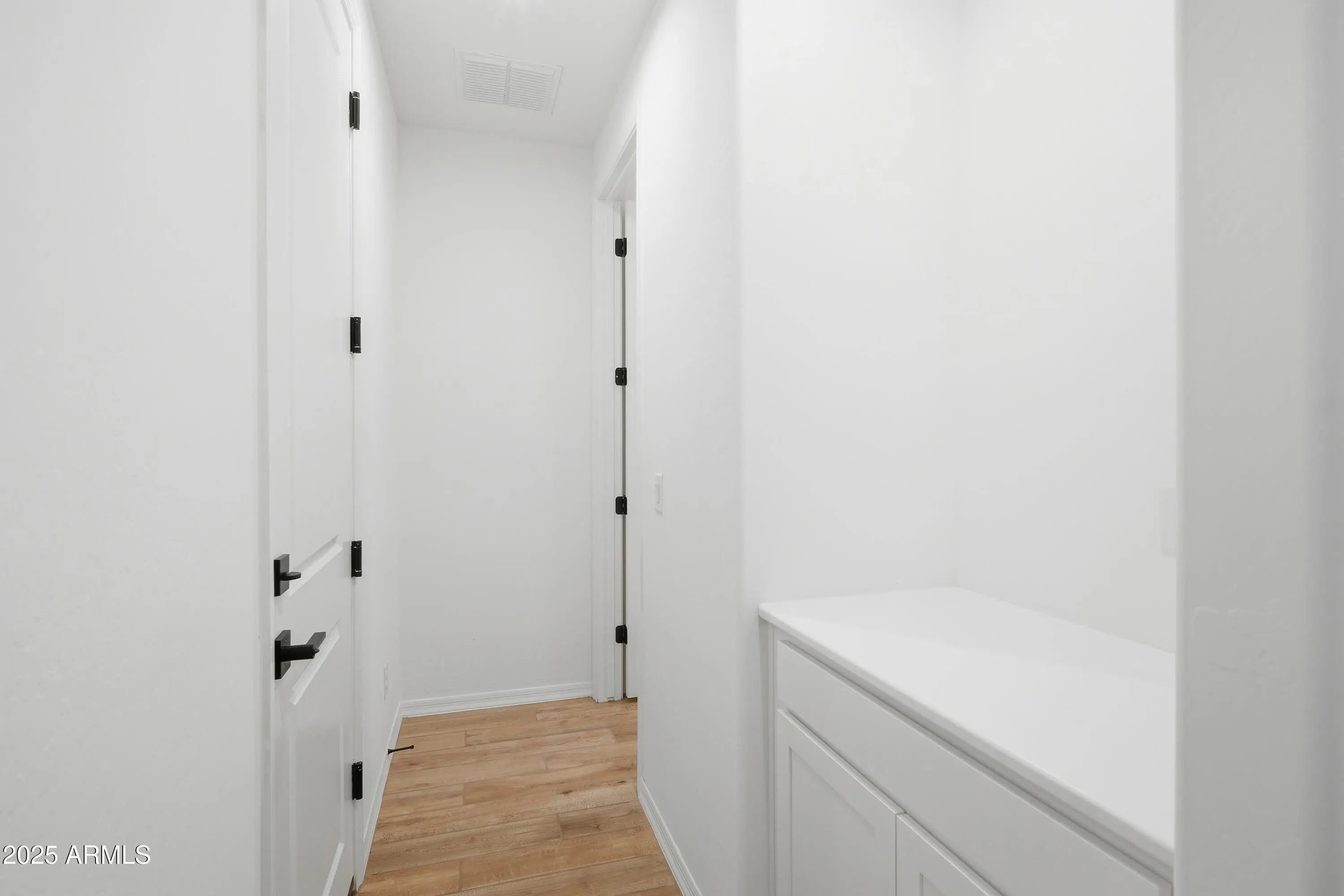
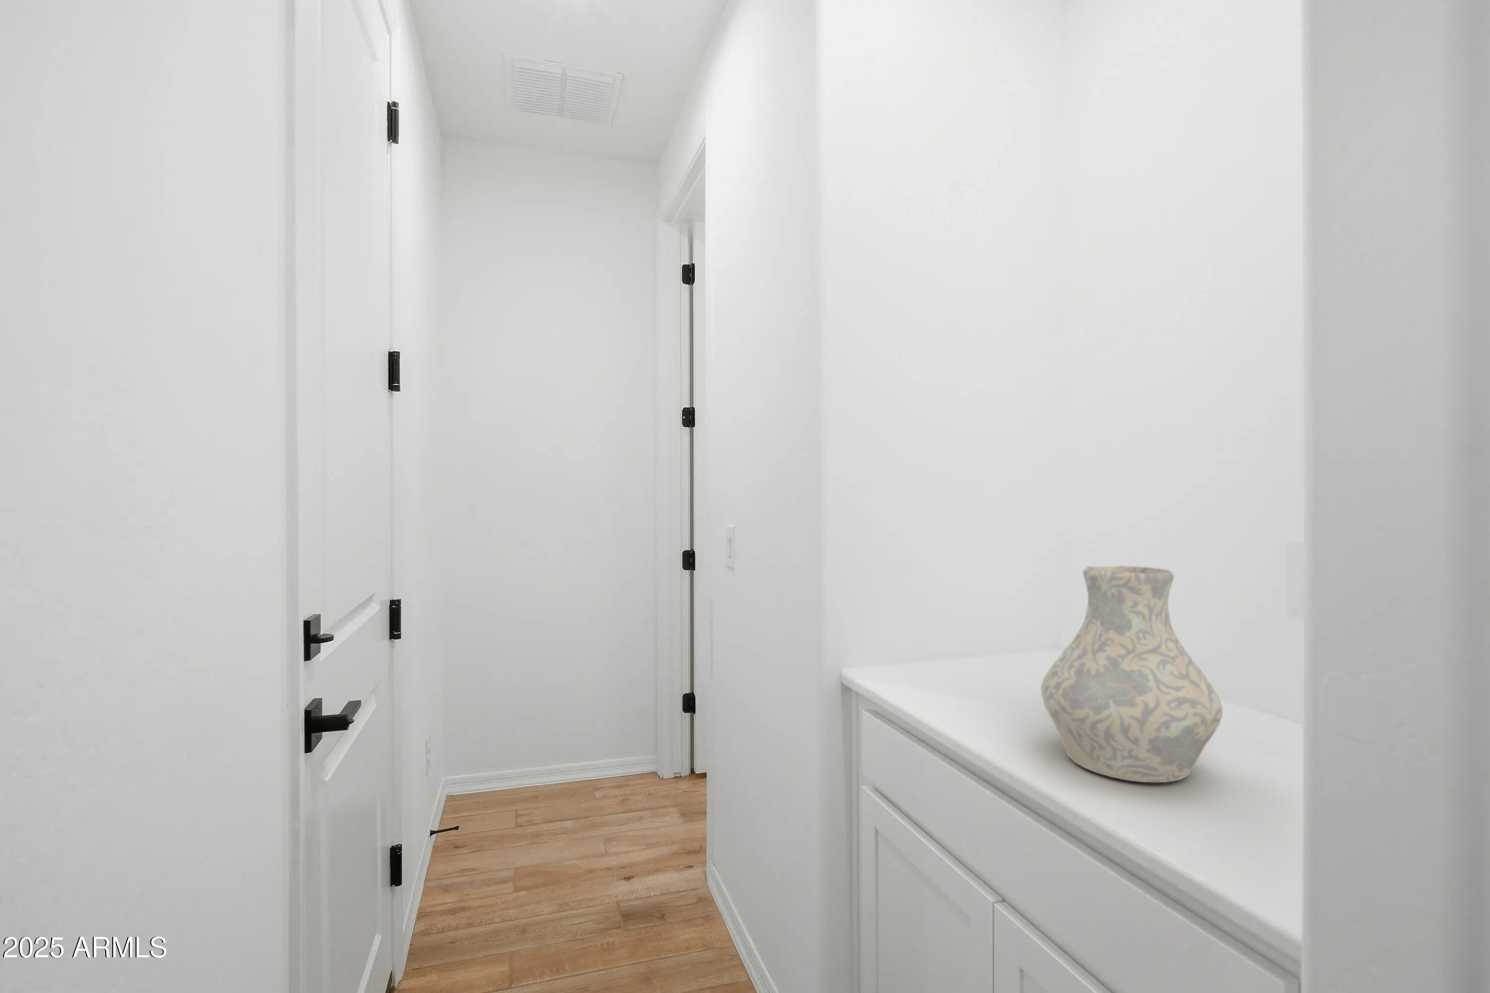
+ vase (1126, 666)
